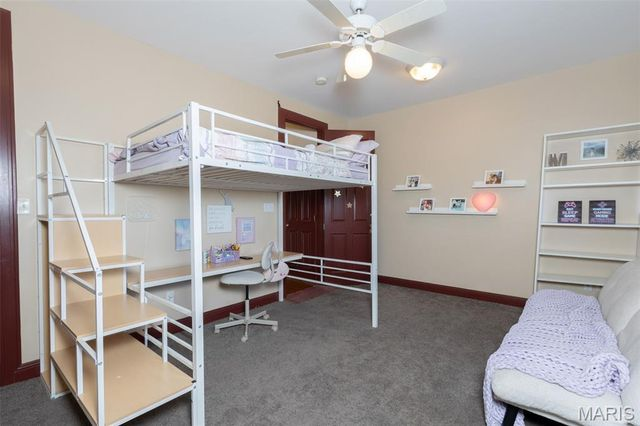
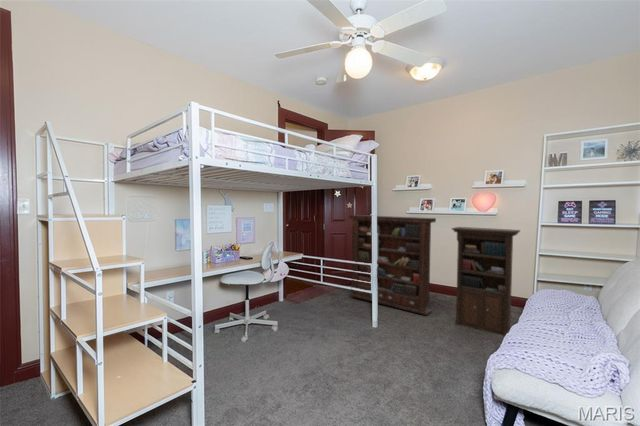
+ bookcase (419, 265)
